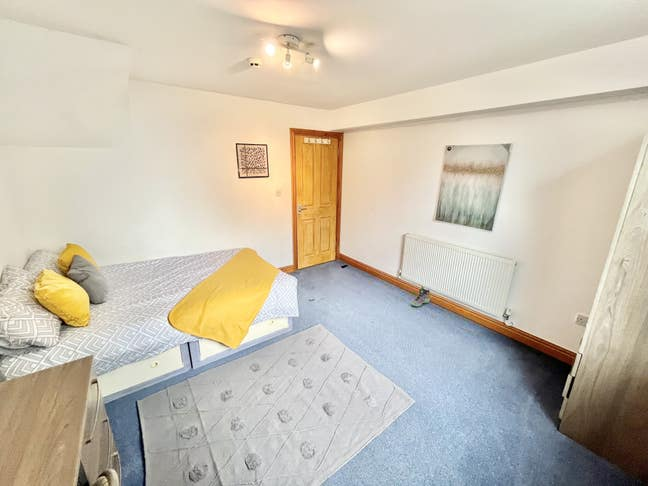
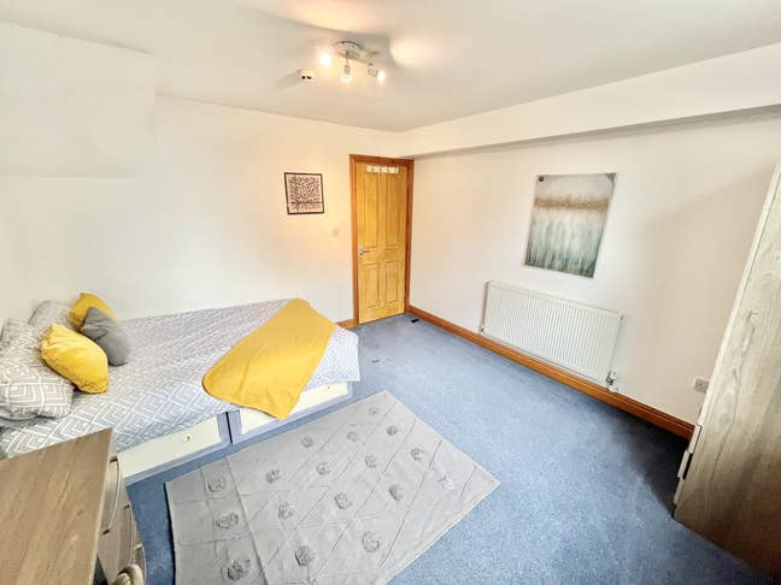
- sneaker (420, 295)
